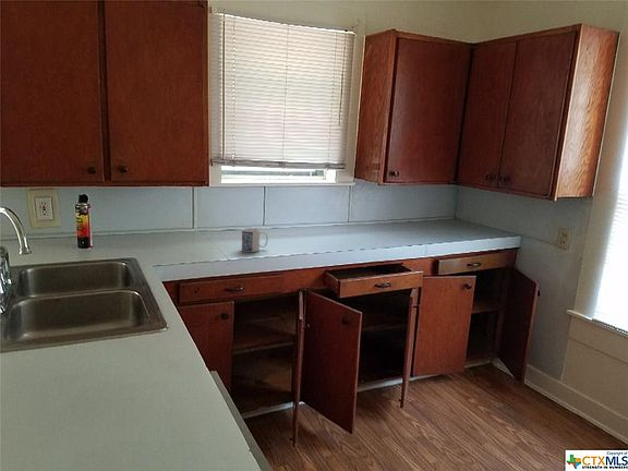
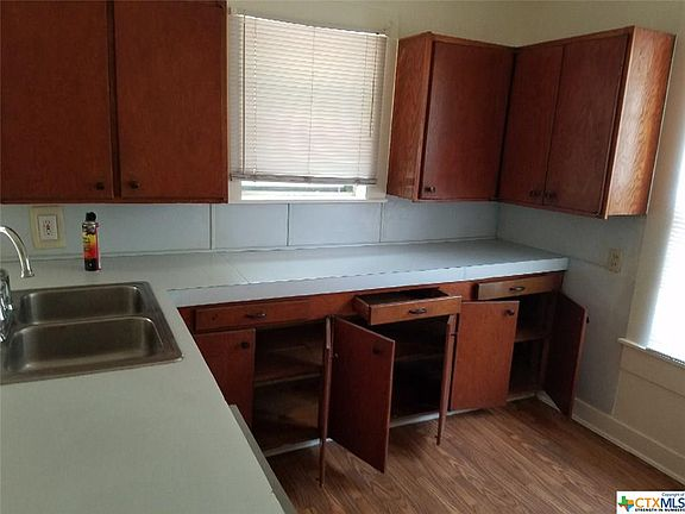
- mug (254, 239)
